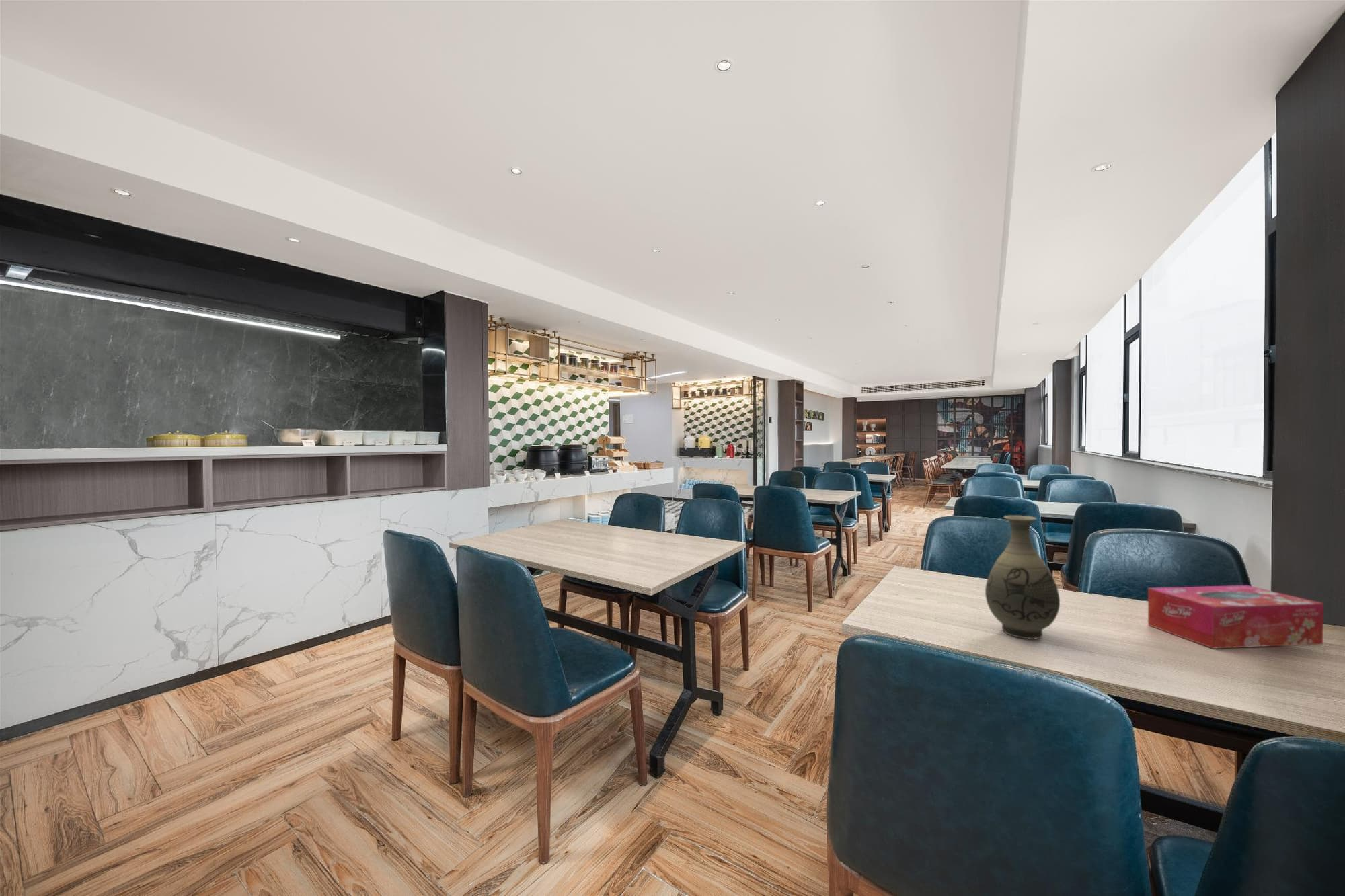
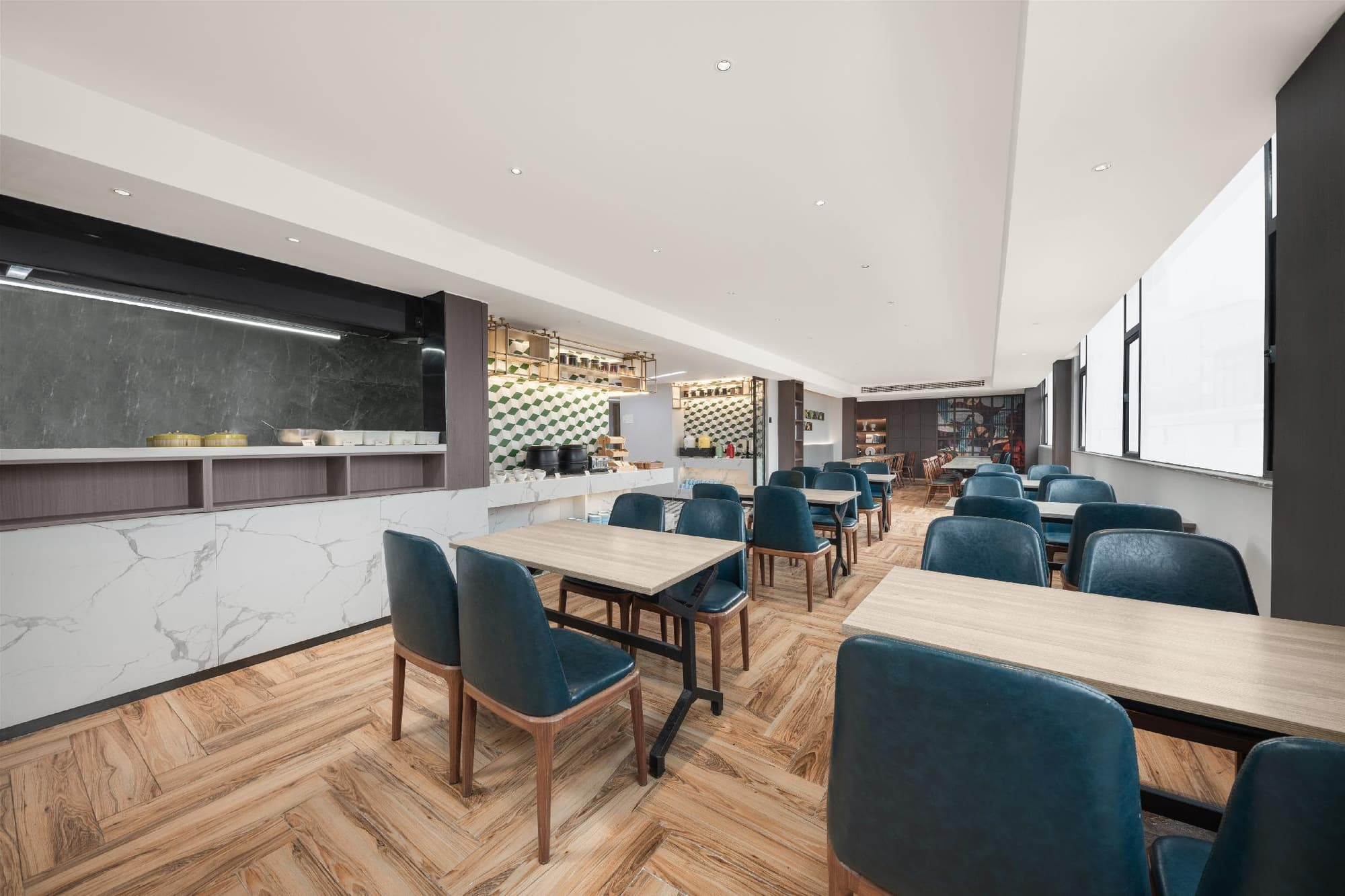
- tissue box (1231, 614)
- vase (1021, 575)
